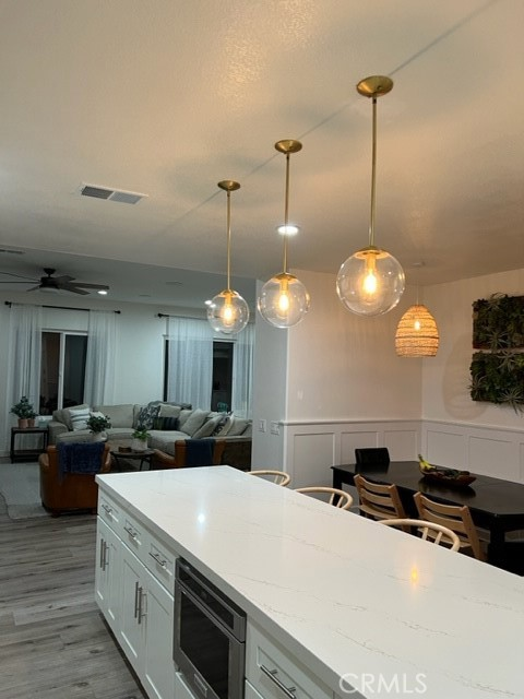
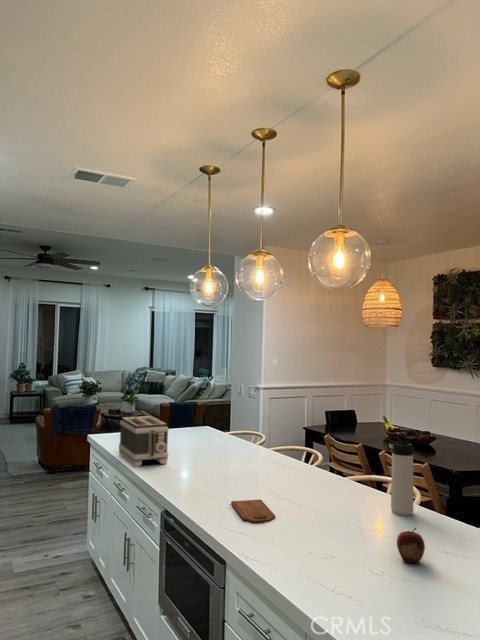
+ thermos bottle (398, 474)
+ cutting board (253, 510)
+ toaster (144, 440)
+ fruit (410, 544)
